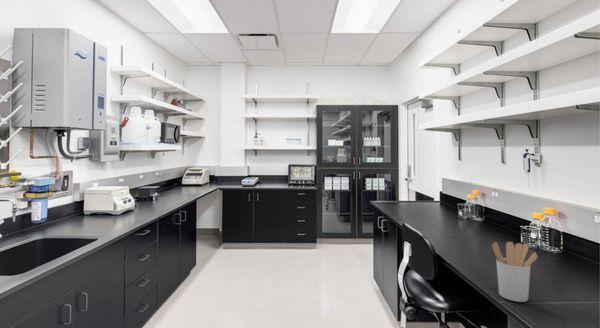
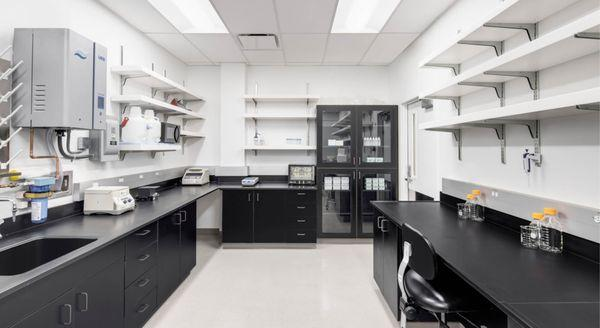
- utensil holder (514, 269)
